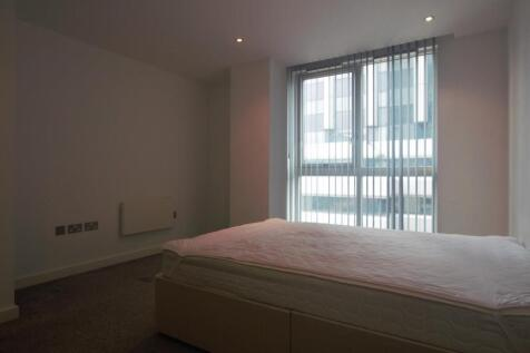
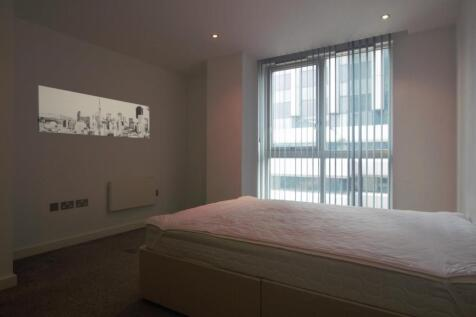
+ wall art (103, 116)
